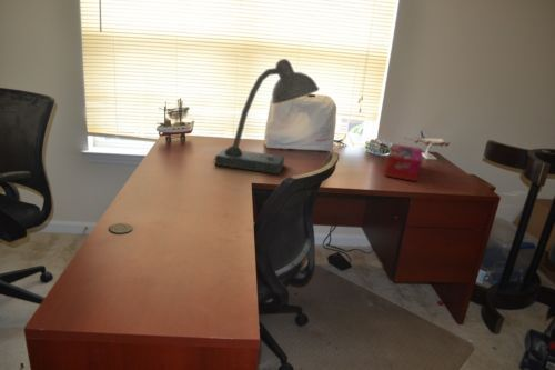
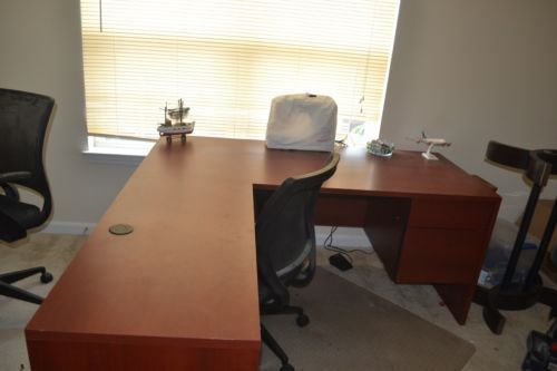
- desk lamp (272, 102)
- tissue box (404, 161)
